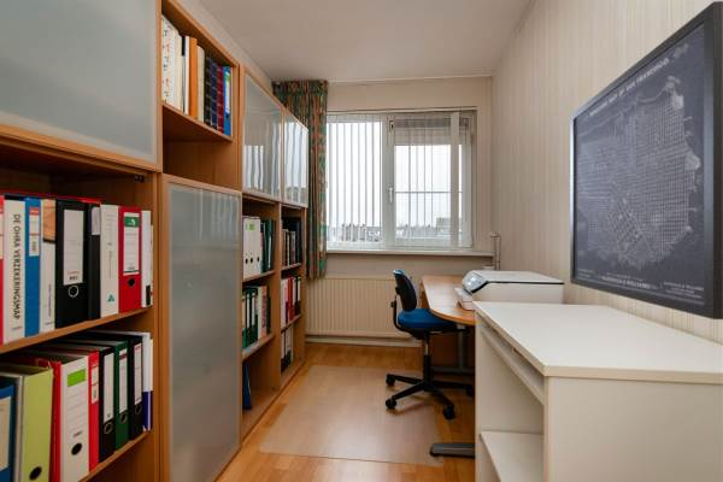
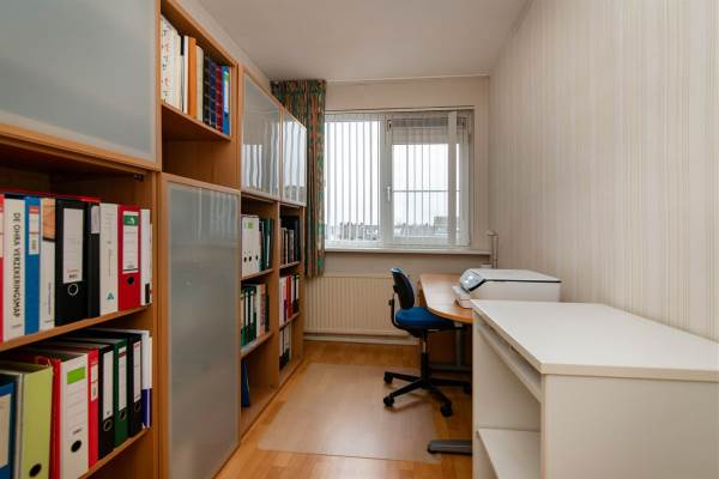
- wall art (623, 186)
